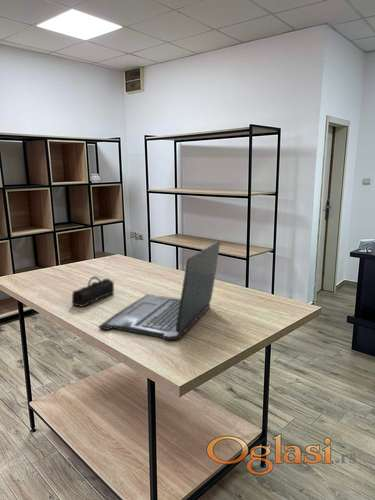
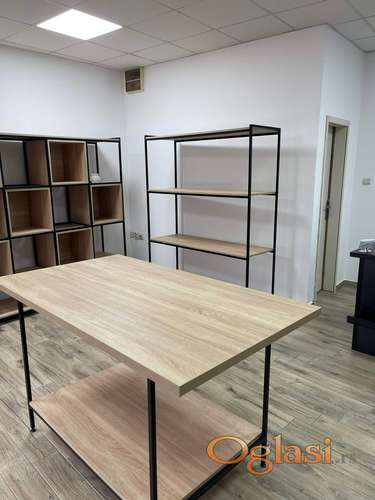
- laptop (162, 296)
- pencil case (93, 288)
